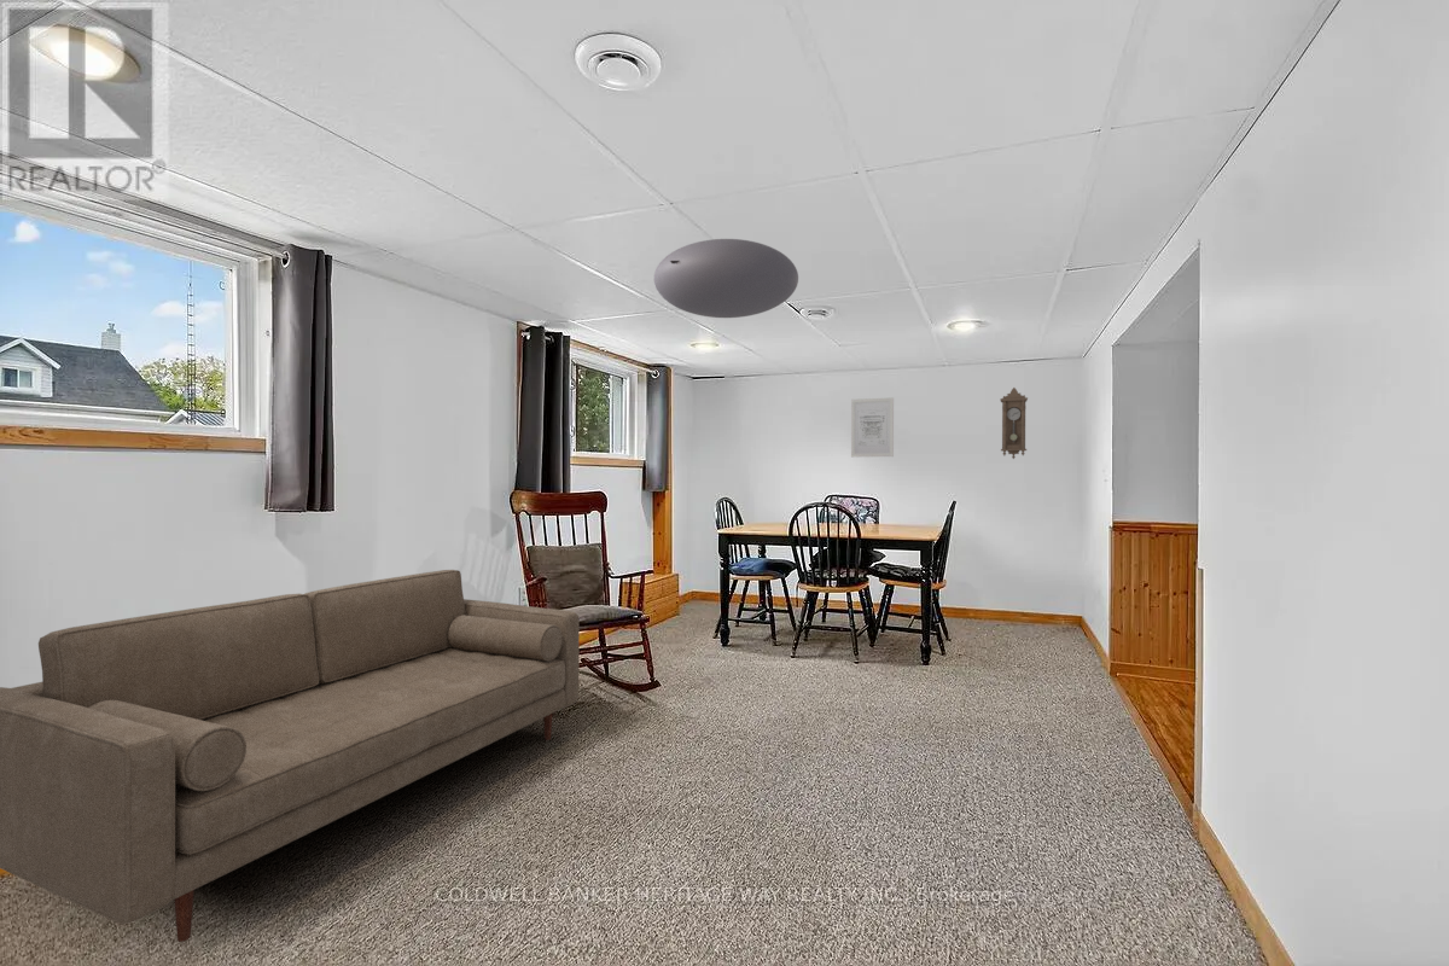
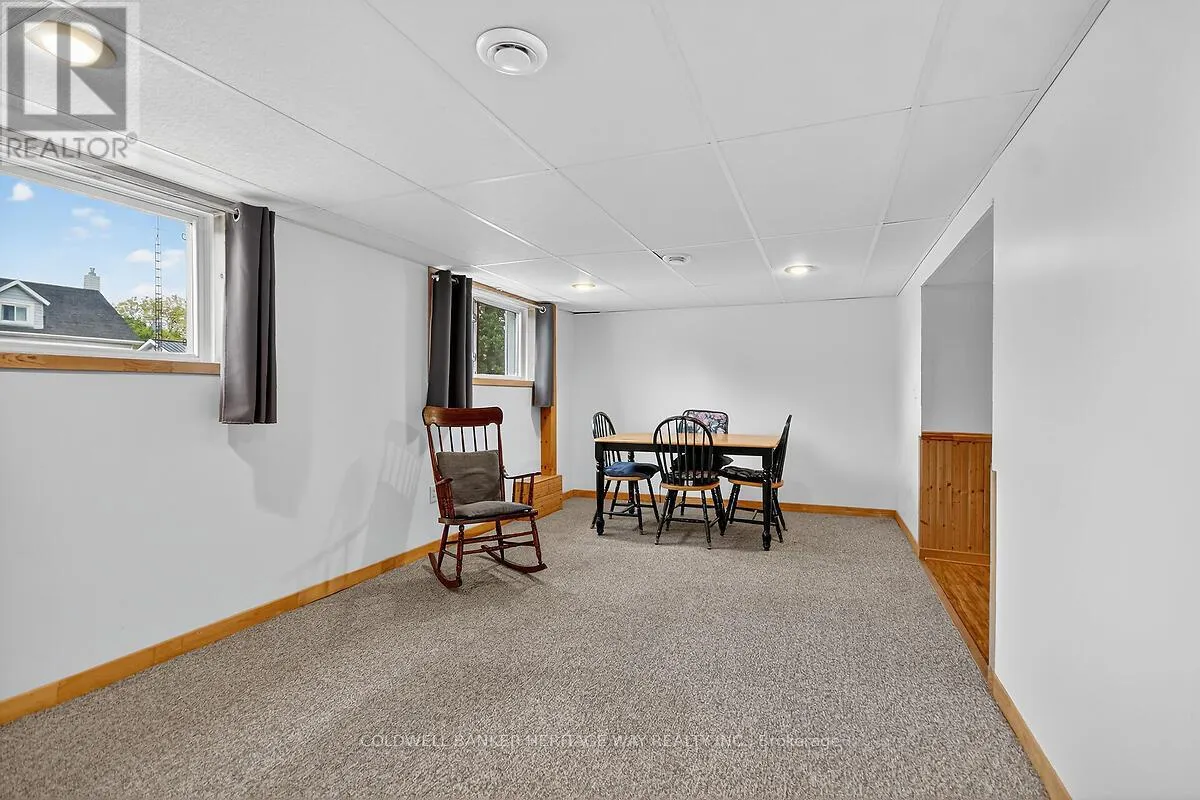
- sofa (345, 694)
- ceiling light (726, 280)
- pendulum clock (1013, 423)
- wall art (872, 427)
